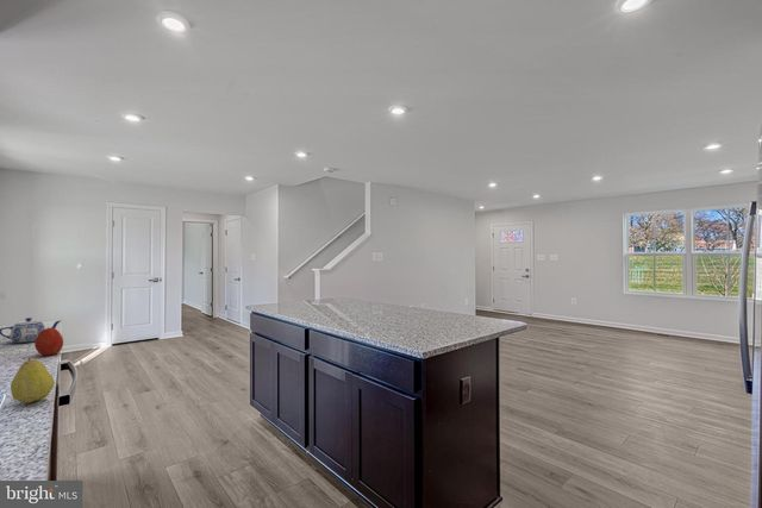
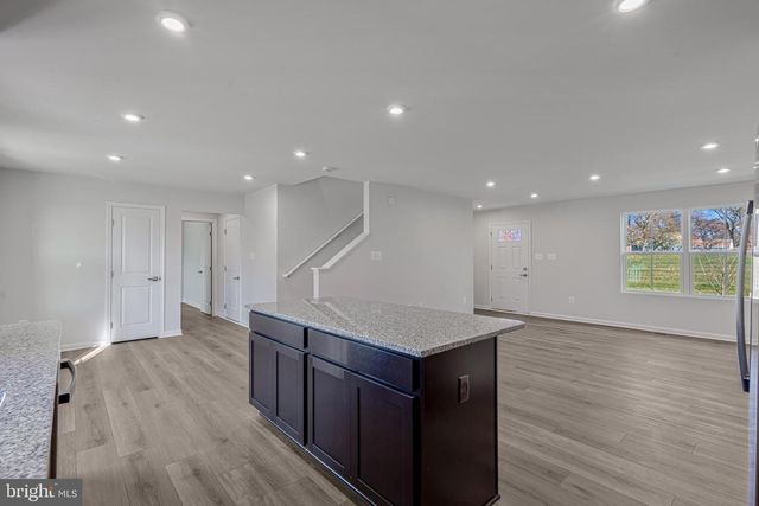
- teapot (31, 328)
- fruit (33, 380)
- apple (49, 340)
